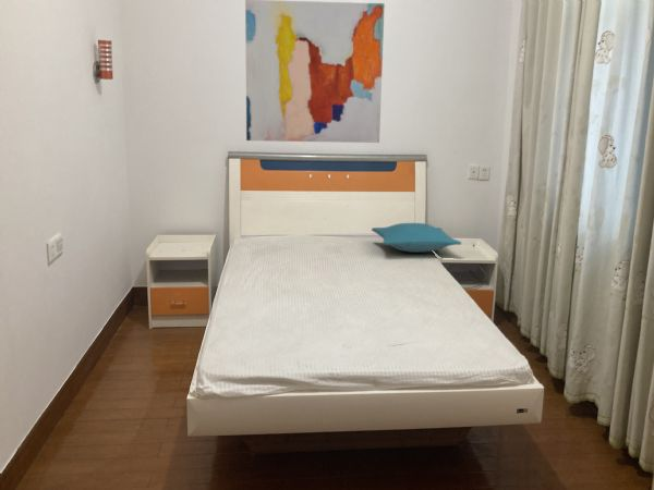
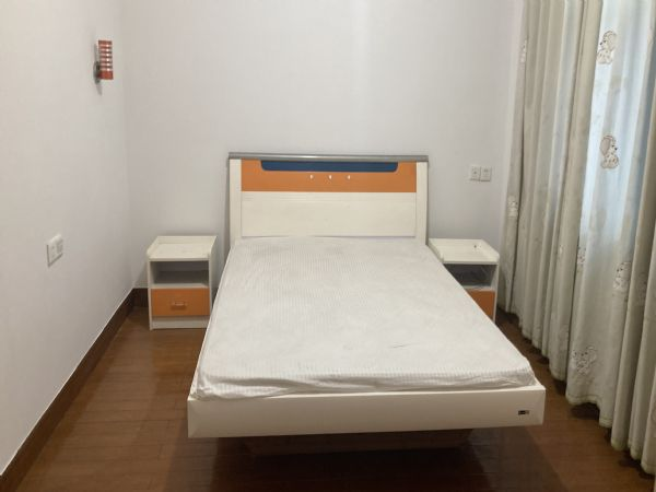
- pillow (414, 236)
- wall art (314, 73)
